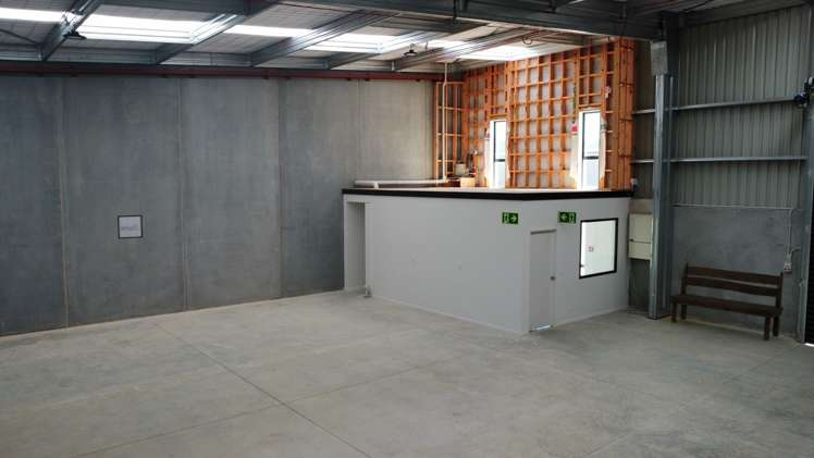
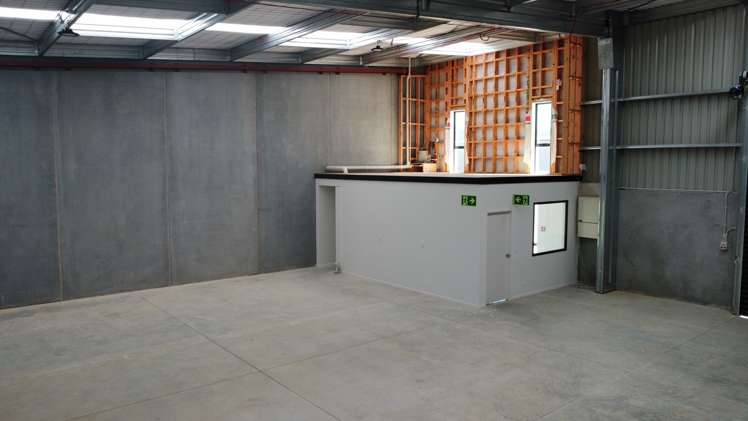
- wall art (130, 226)
- bench (724, 299)
